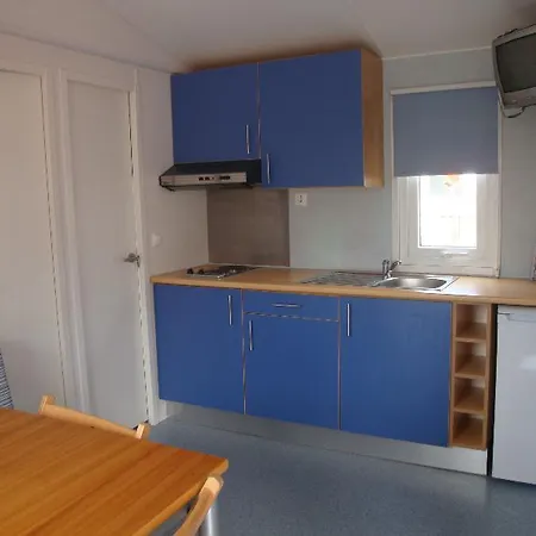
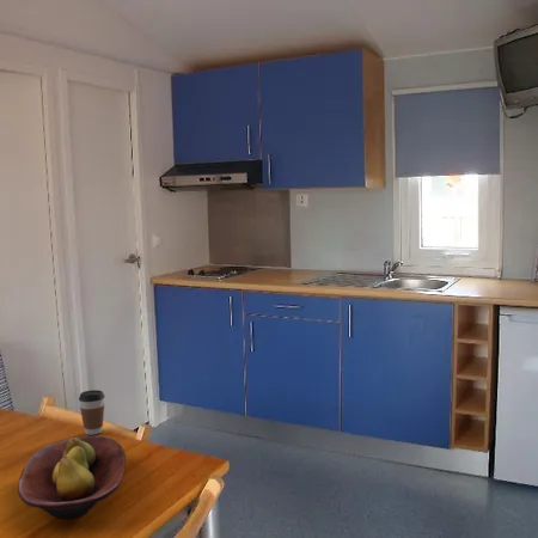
+ fruit bowl (74, 469)
+ coffee cup (92, 411)
